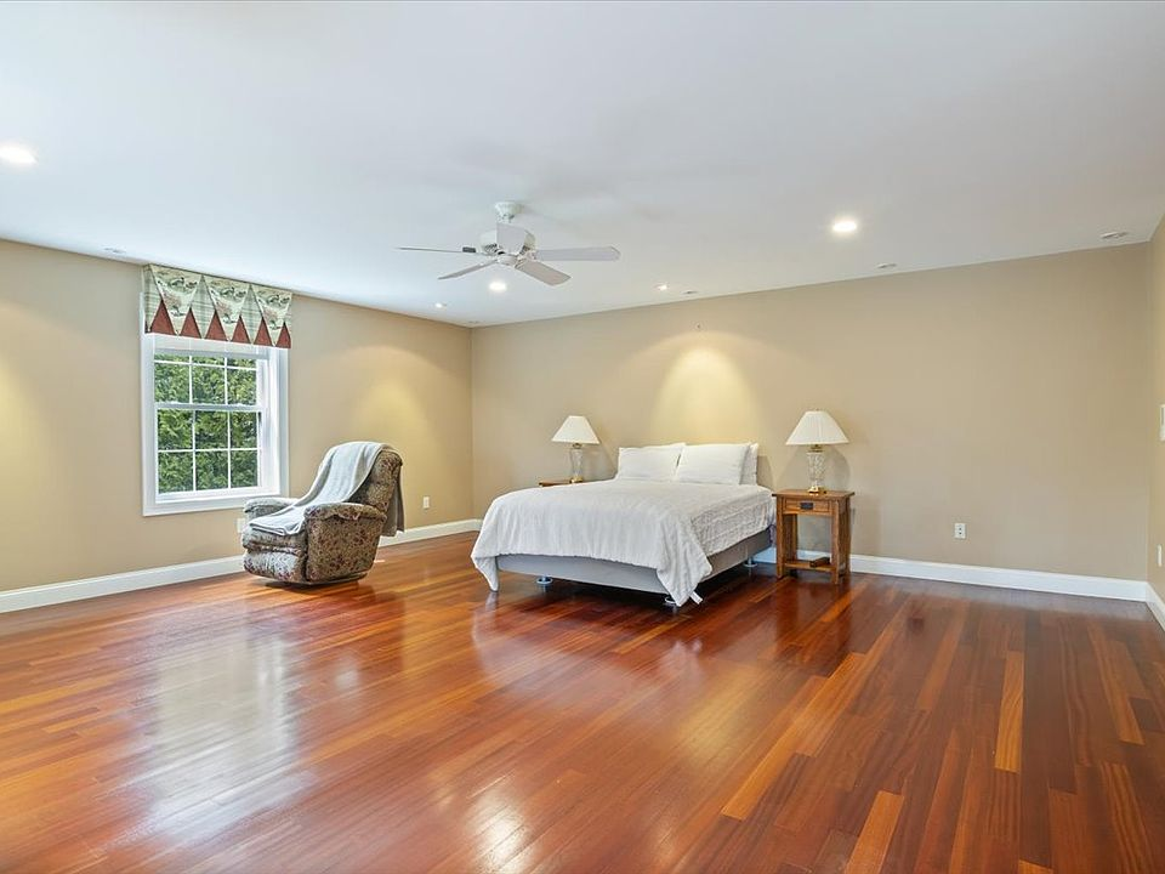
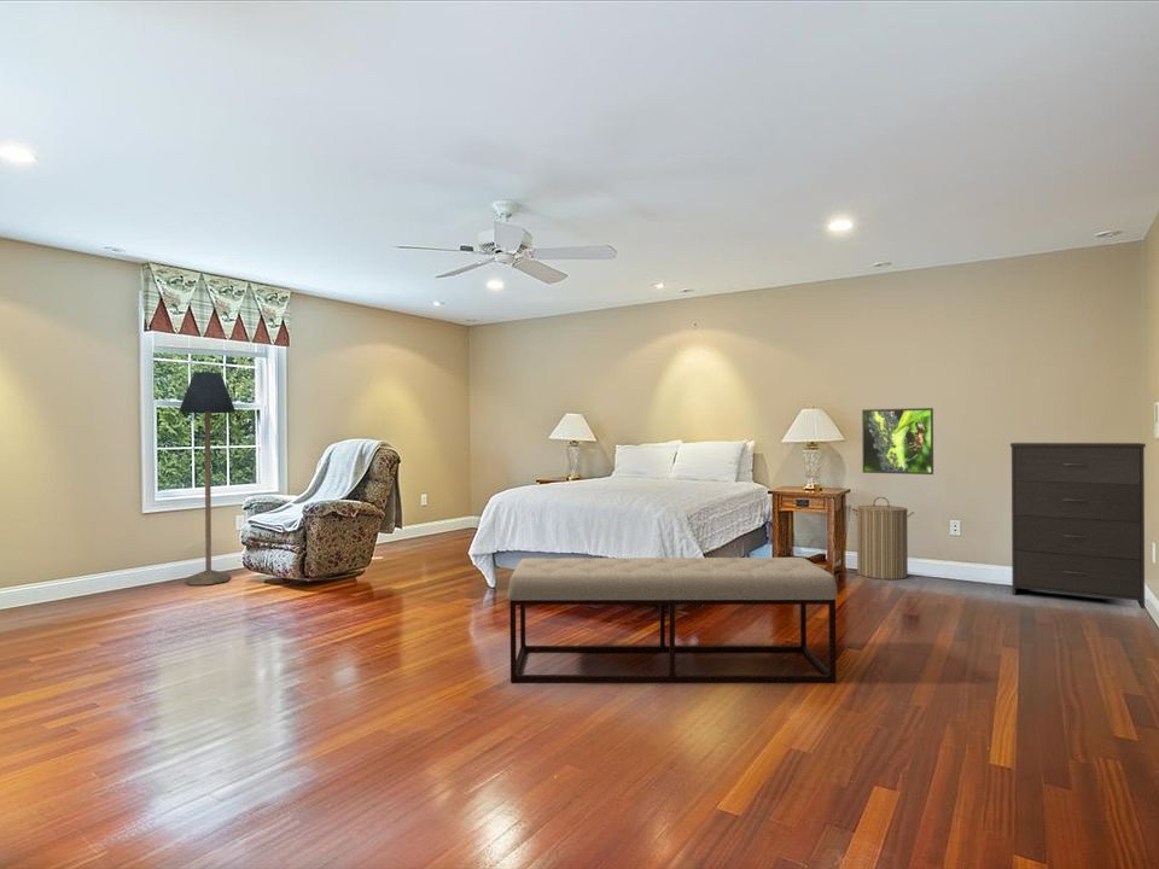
+ floor lamp (208, 476)
+ laundry hamper (881, 535)
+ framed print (896, 441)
+ dresser (1073, 519)
+ bench (664, 614)
